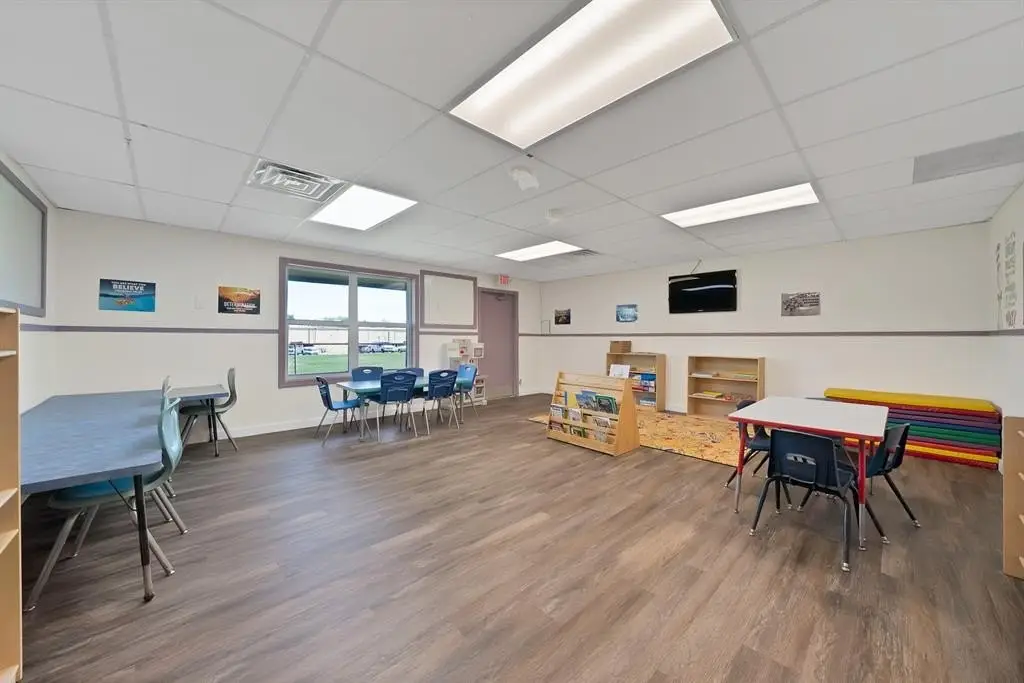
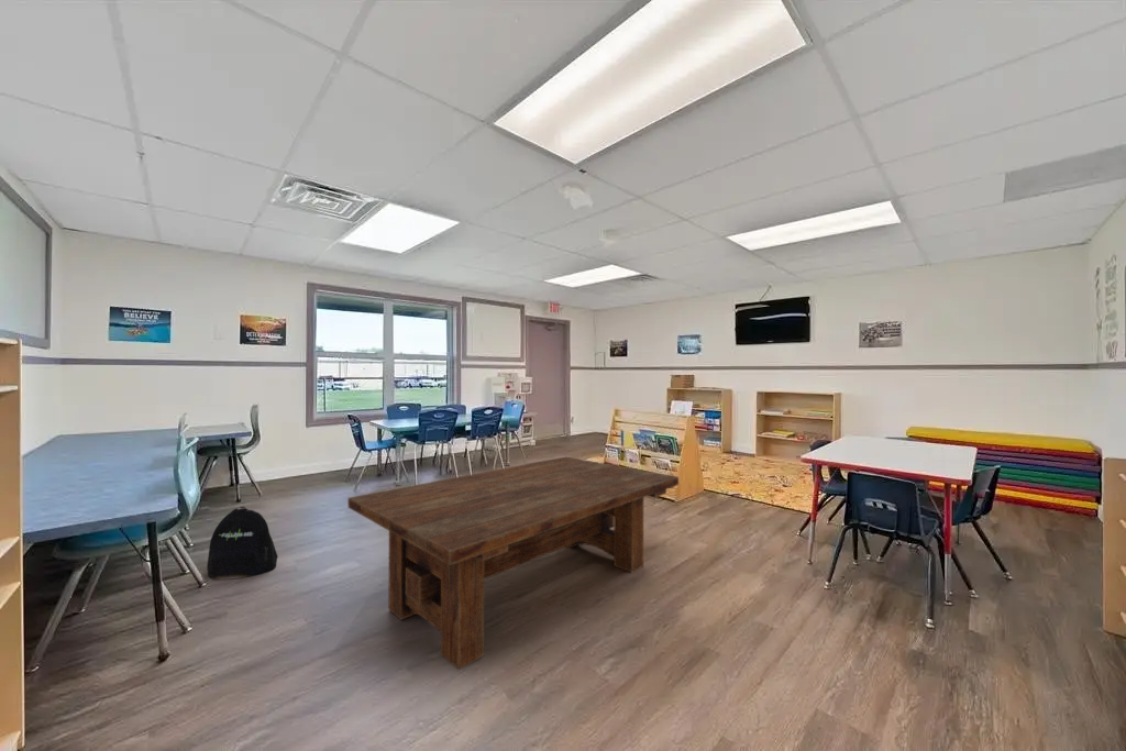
+ backpack (238, 538)
+ dining table (529, 535)
